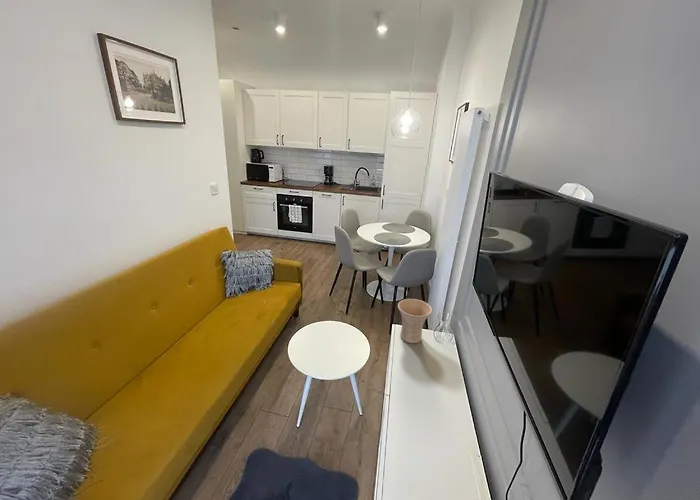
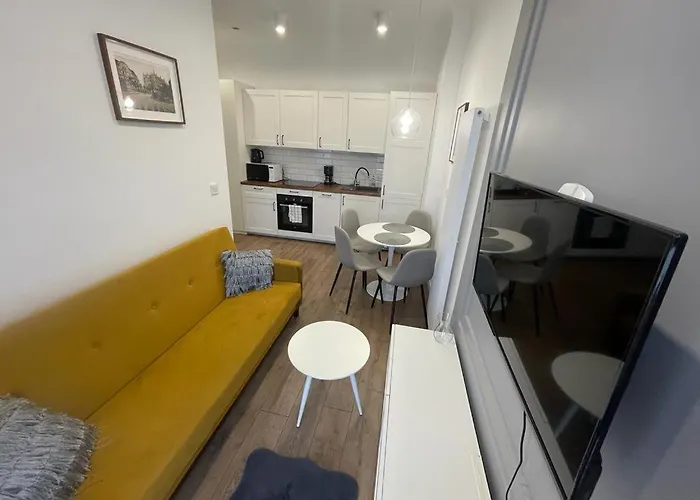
- vase (412, 322)
